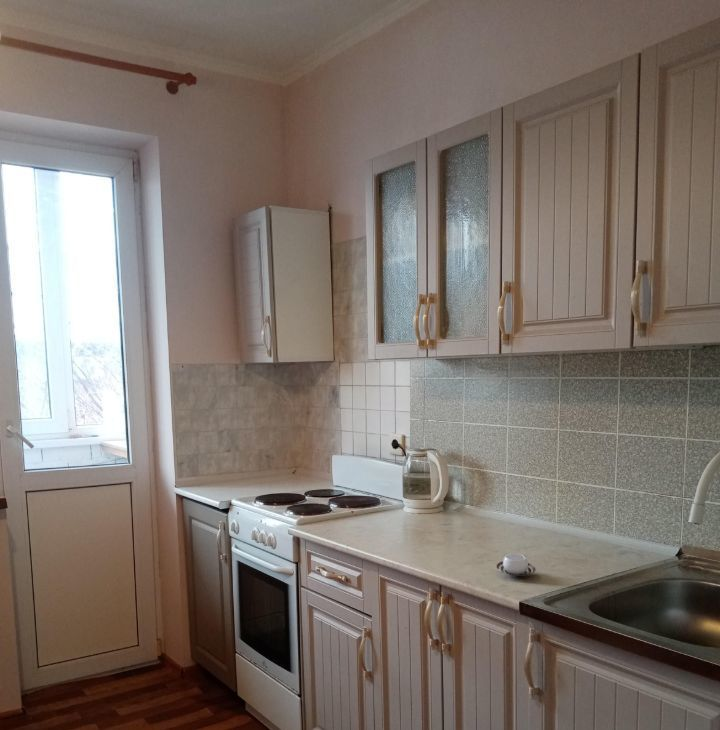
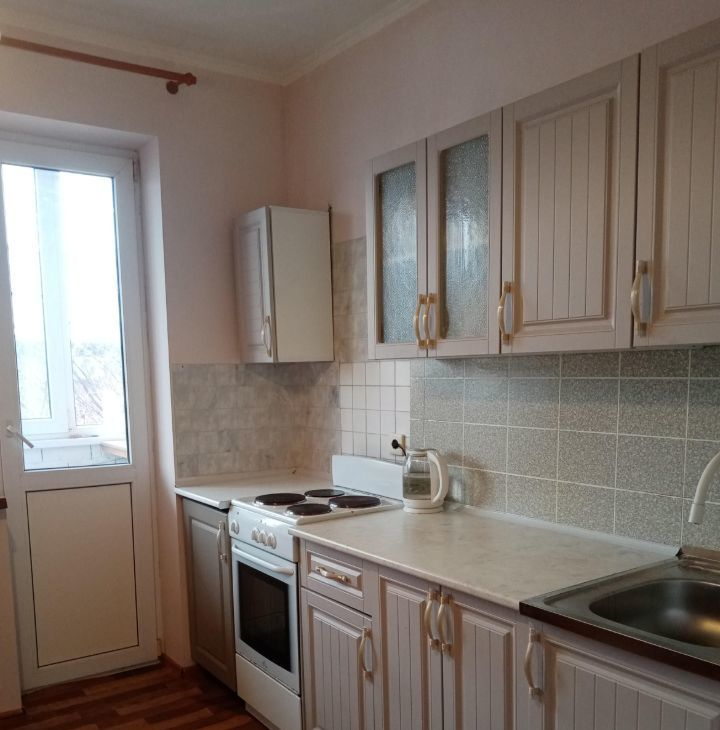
- cup (515, 565)
